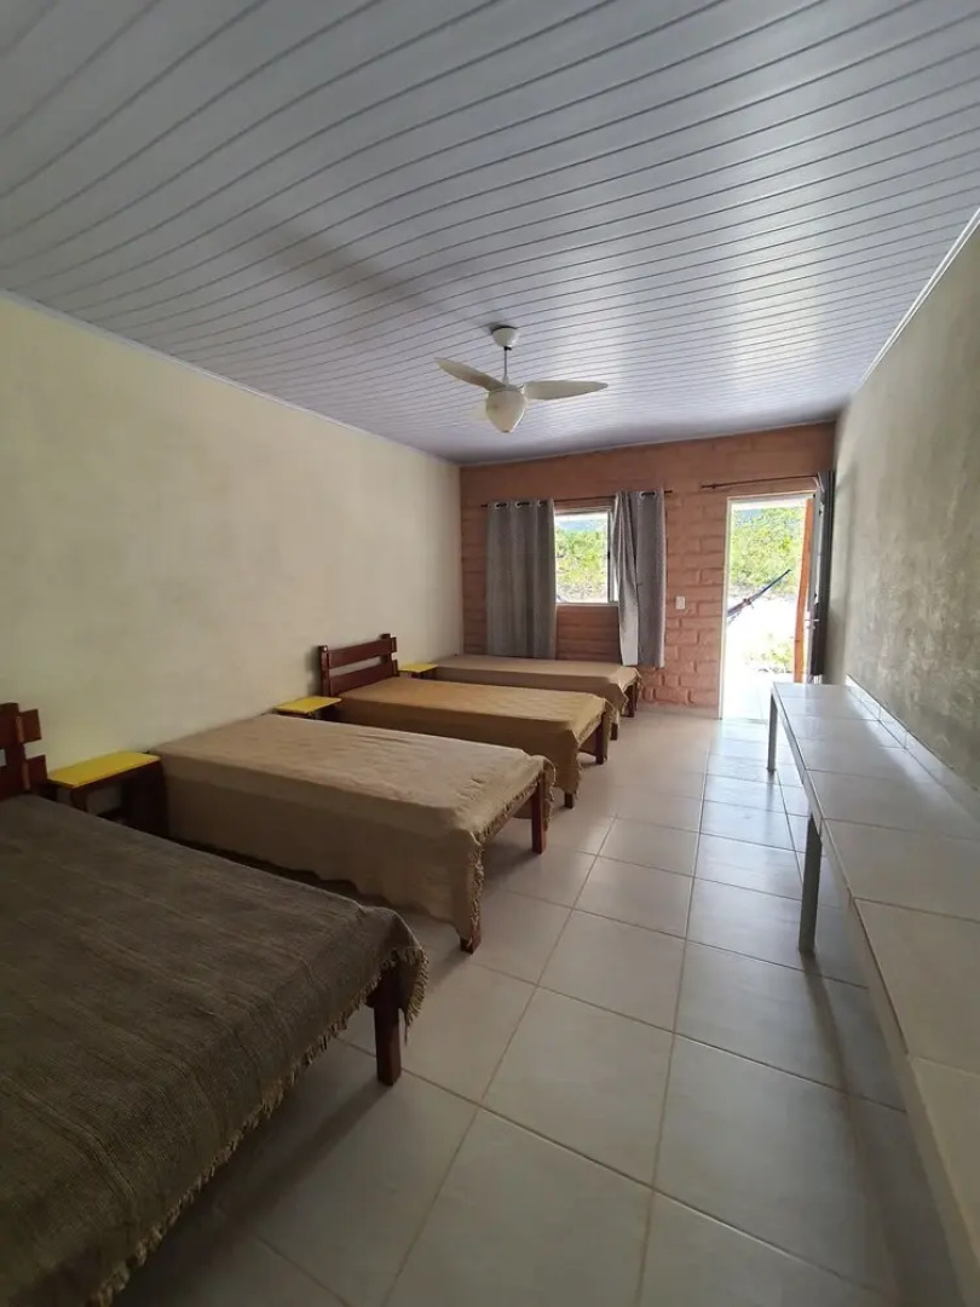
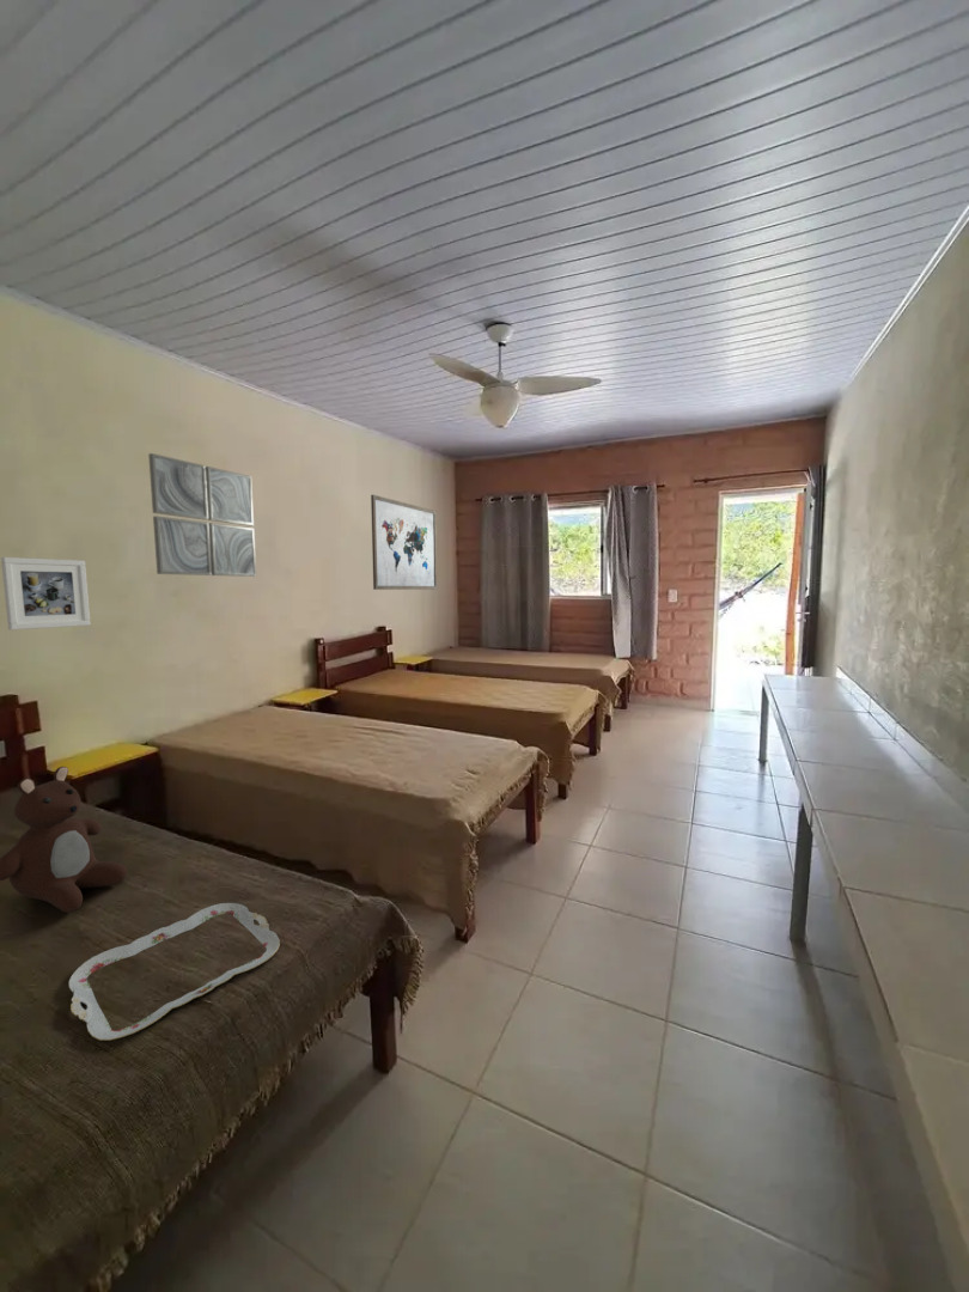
+ teddy bear (65, 834)
+ serving tray (170, 937)
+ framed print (48, 593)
+ wall art (407, 547)
+ wall art (208, 519)
